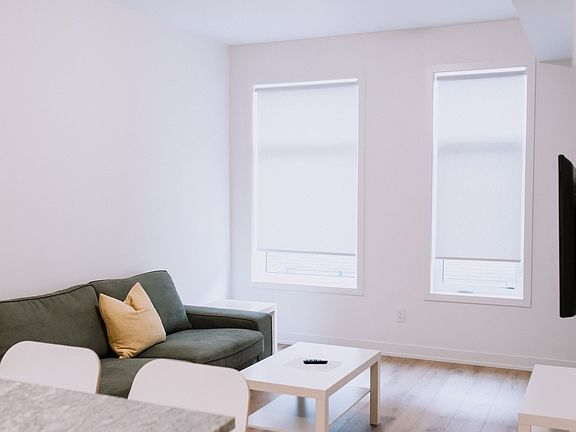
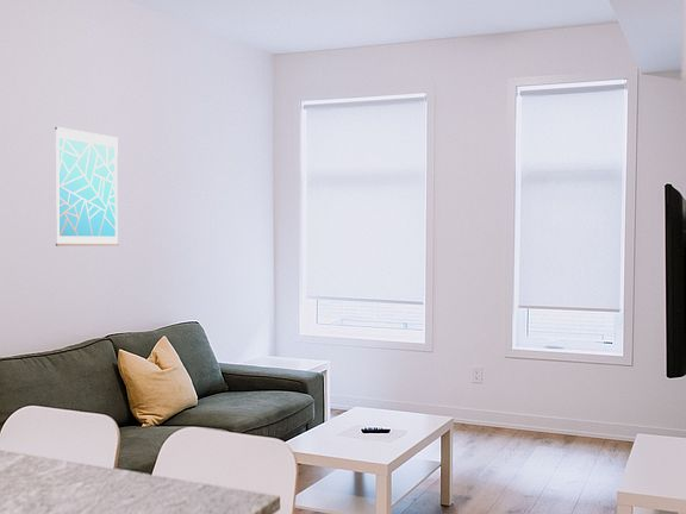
+ wall art (88, 189)
